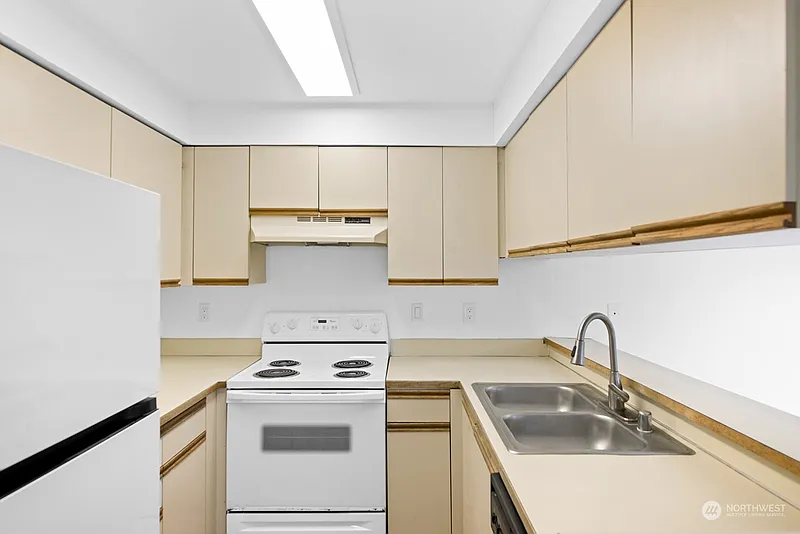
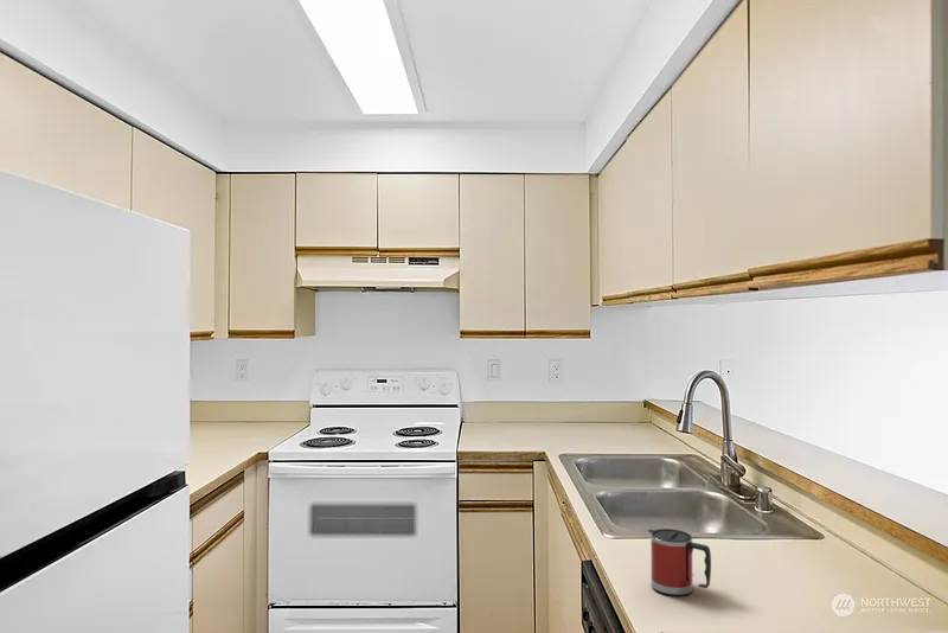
+ mug (678, 561)
